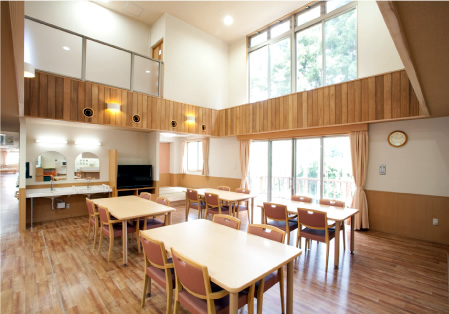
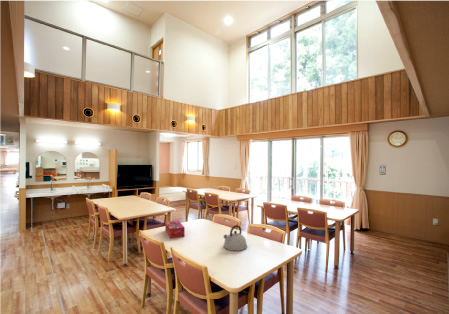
+ tissue box (174, 228)
+ kettle (234, 235)
